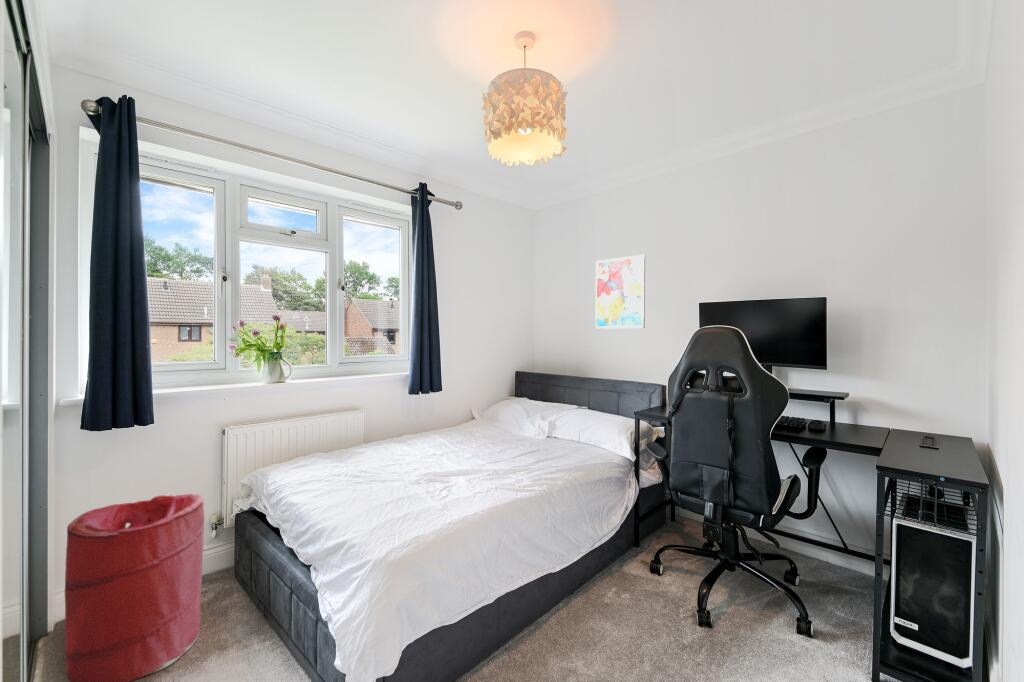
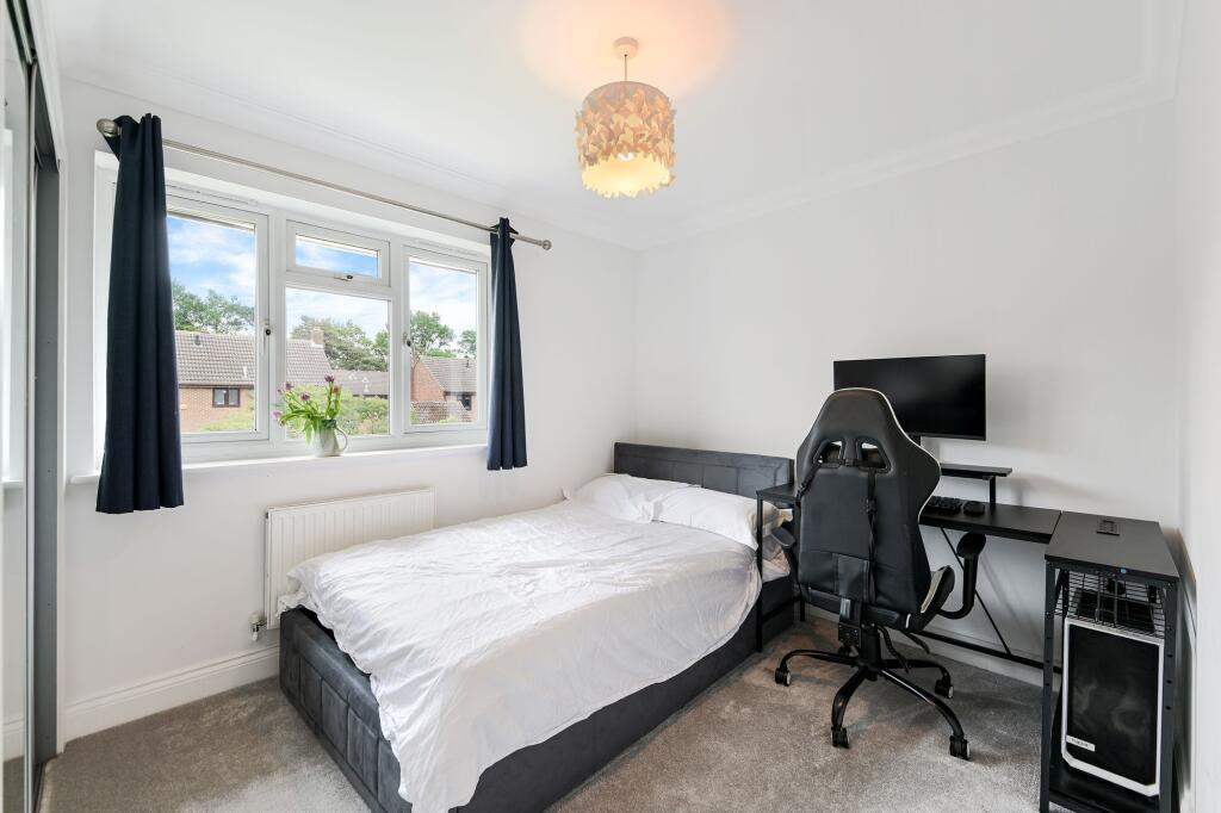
- wall art (619, 293)
- laundry hamper (139, 575)
